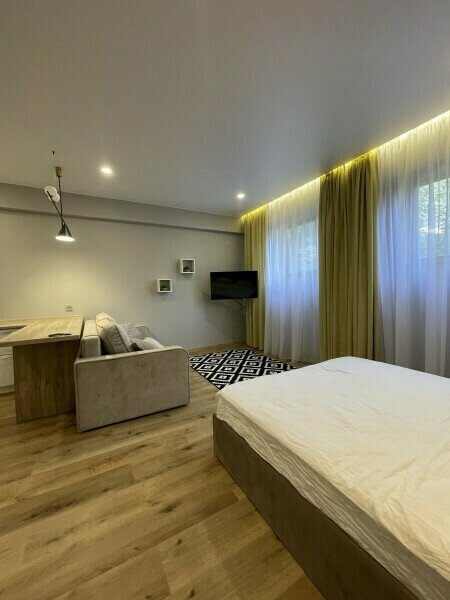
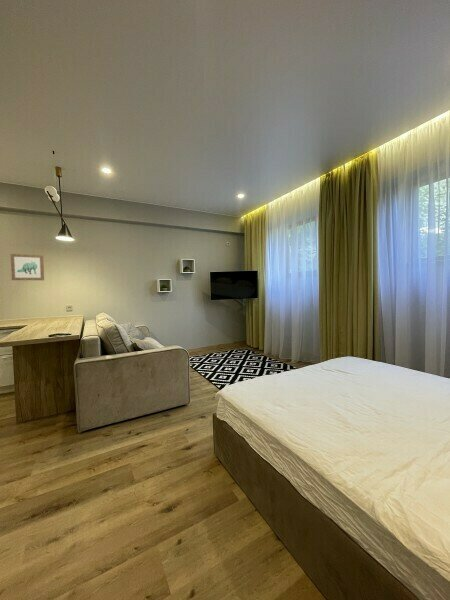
+ wall art (27, 267)
